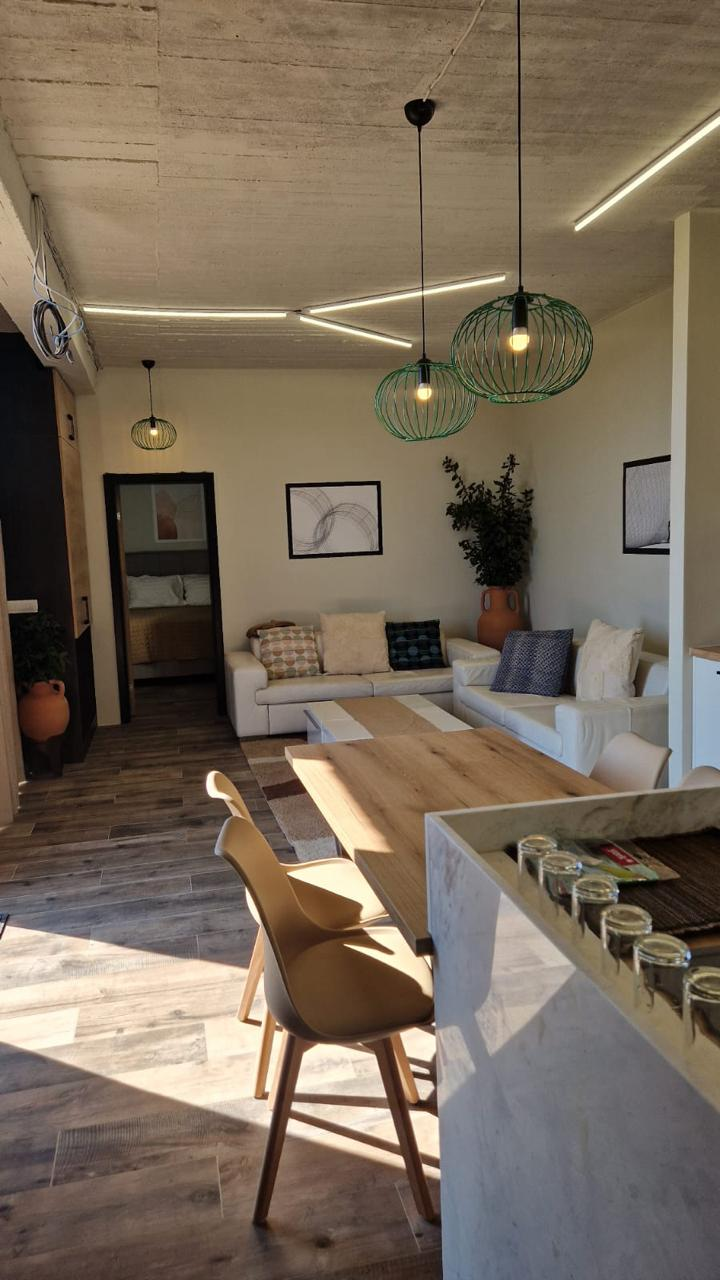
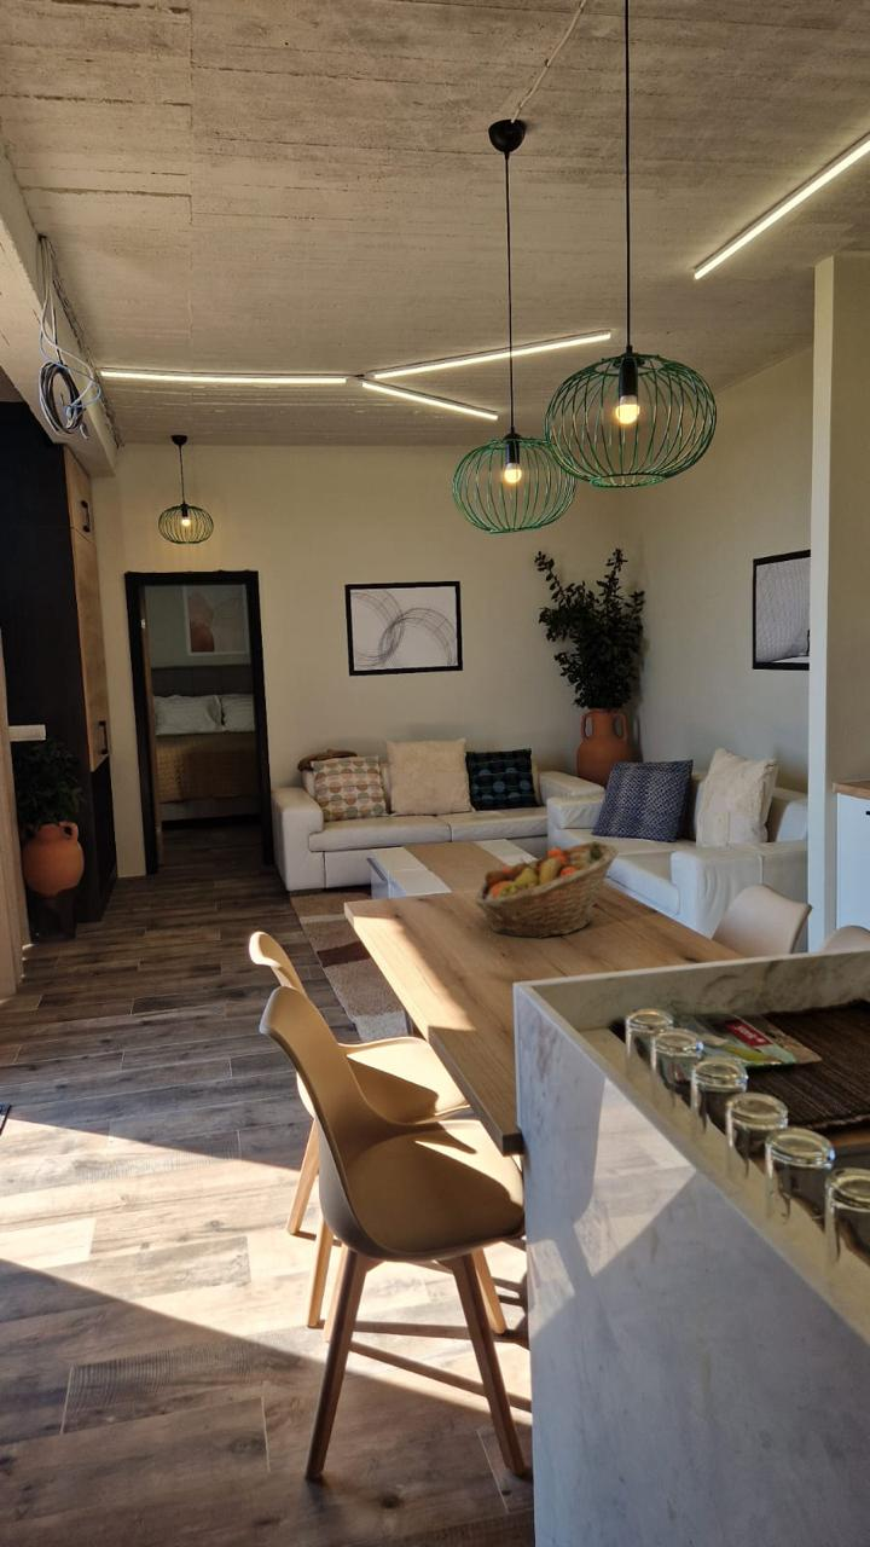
+ fruit basket (545, 886)
